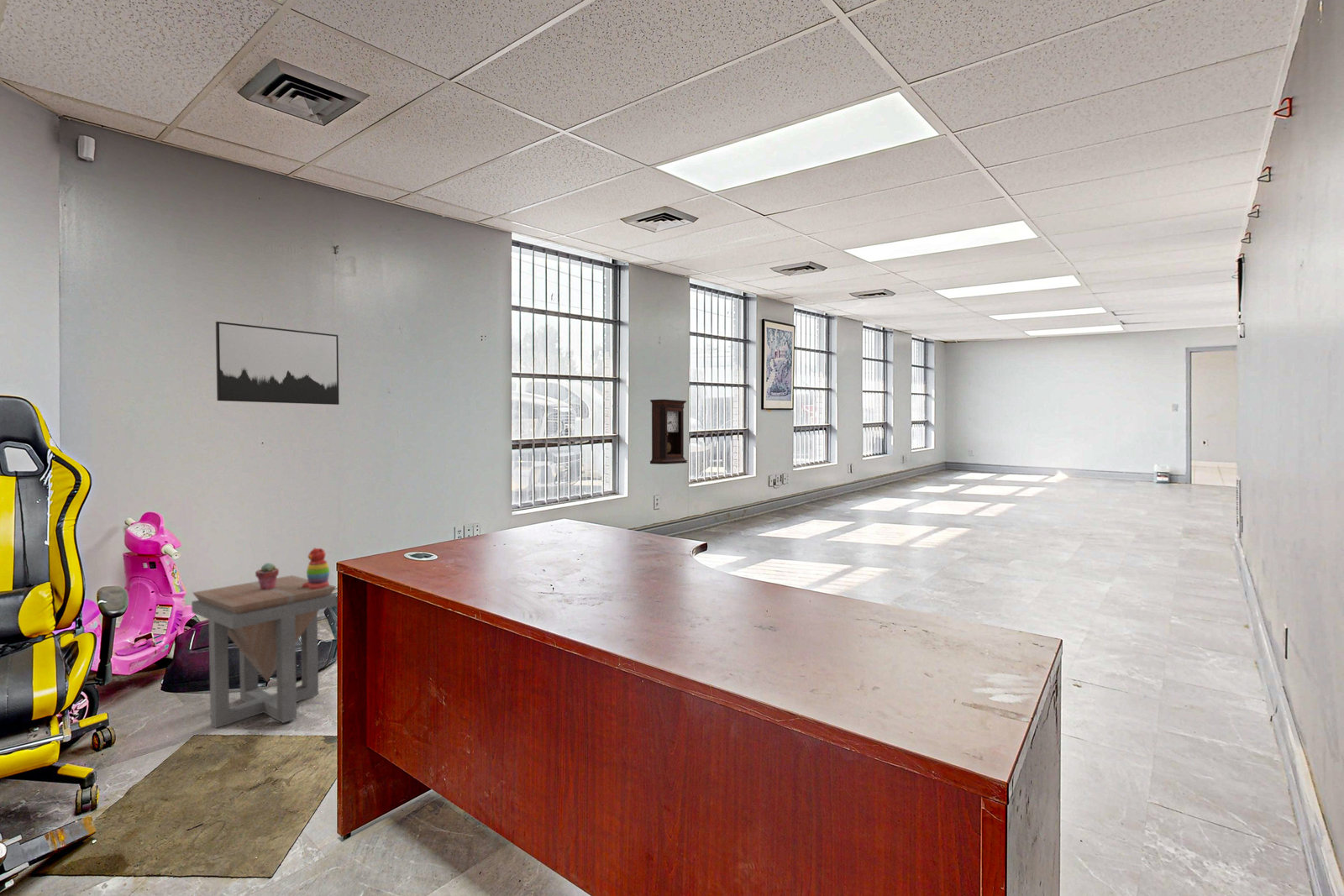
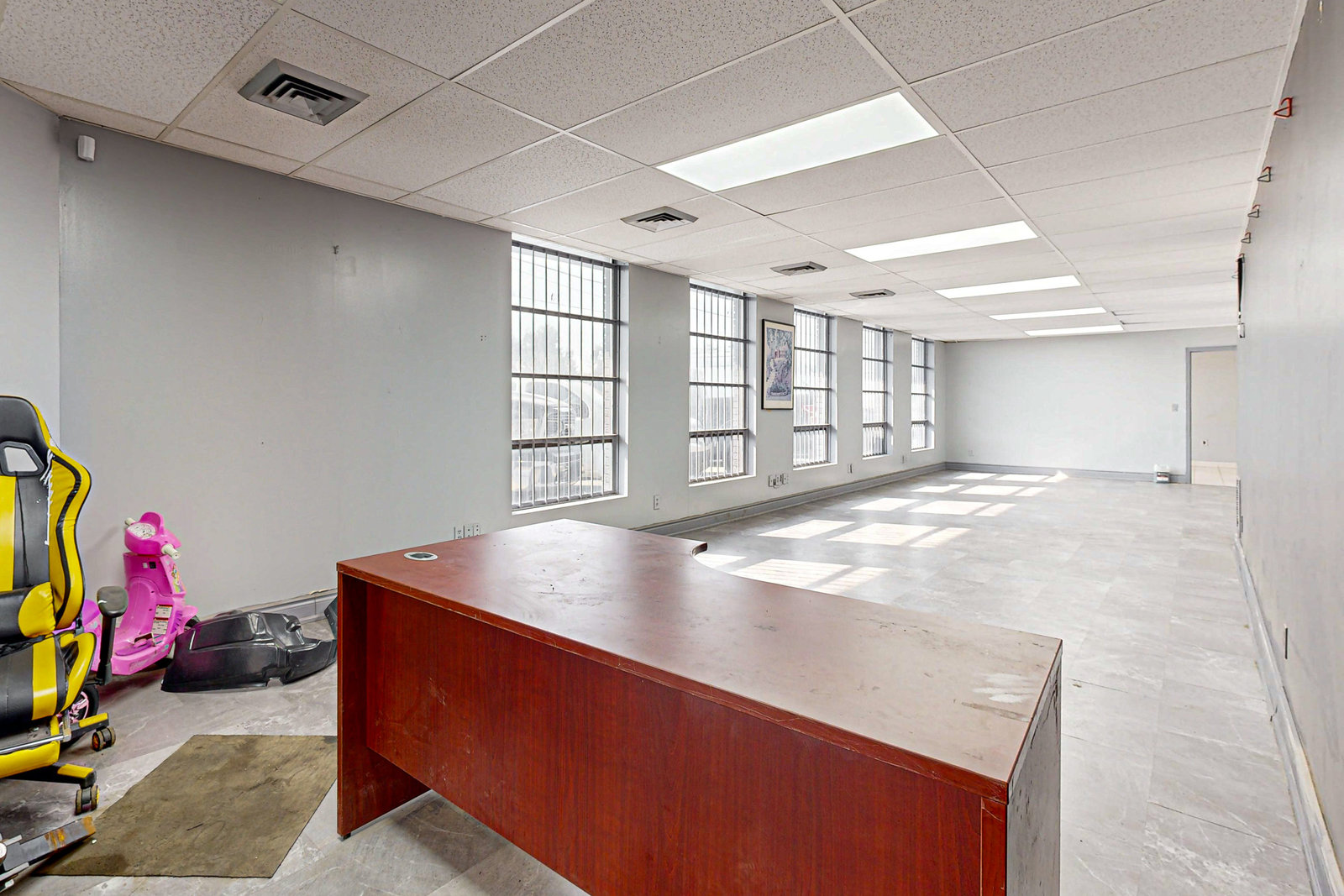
- stacking bear (317, 567)
- side table (266, 649)
- potted succulent (267, 574)
- pendulum clock (669, 432)
- wall art (281, 365)
